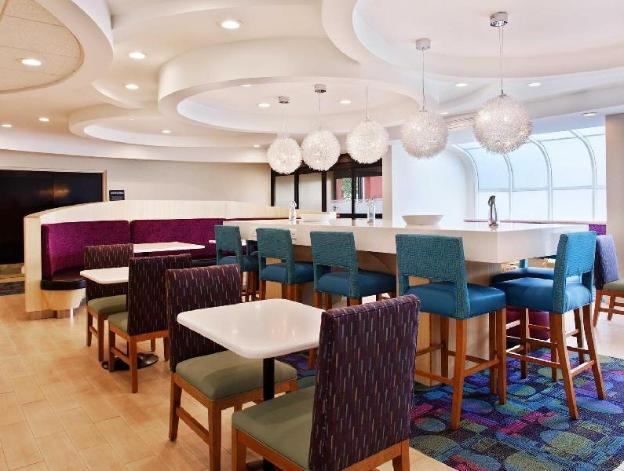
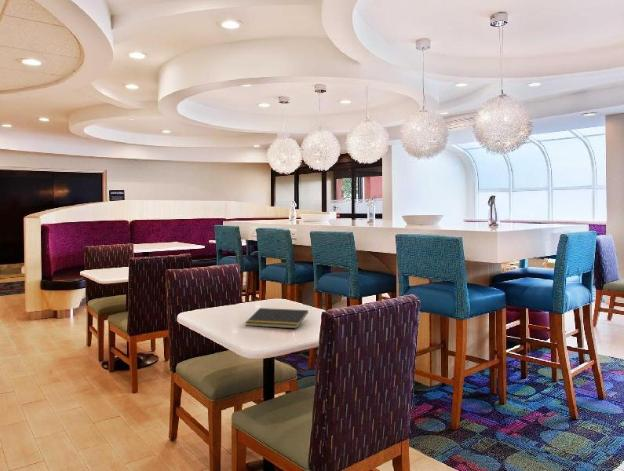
+ notepad (277, 317)
